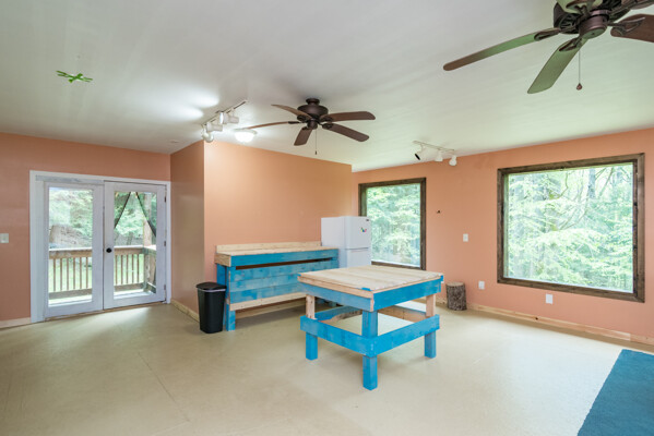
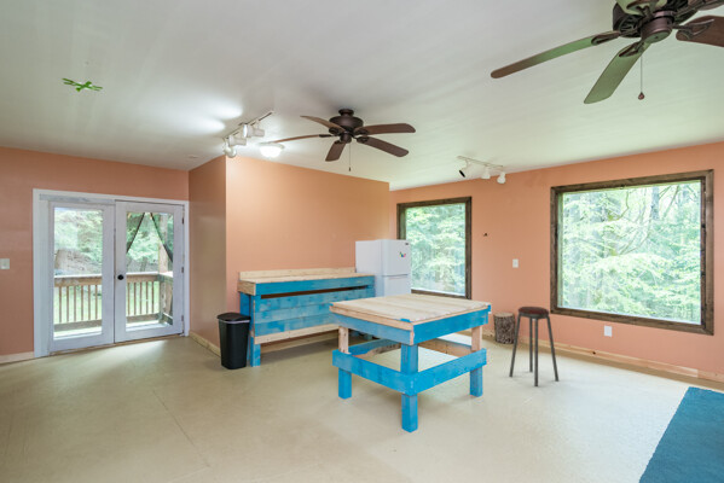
+ music stool (532, 343)
